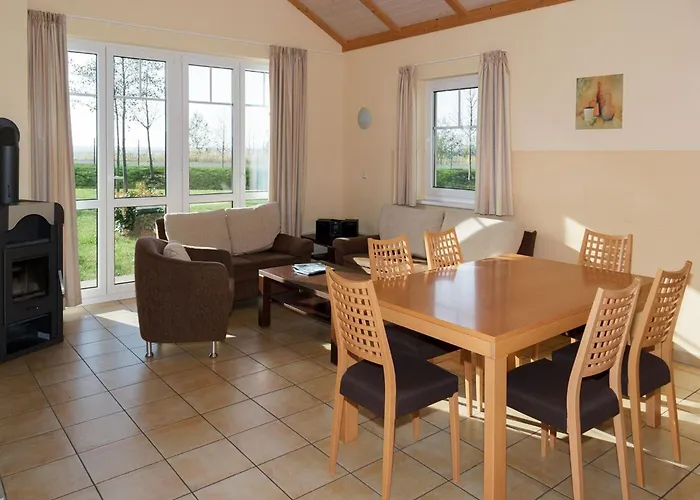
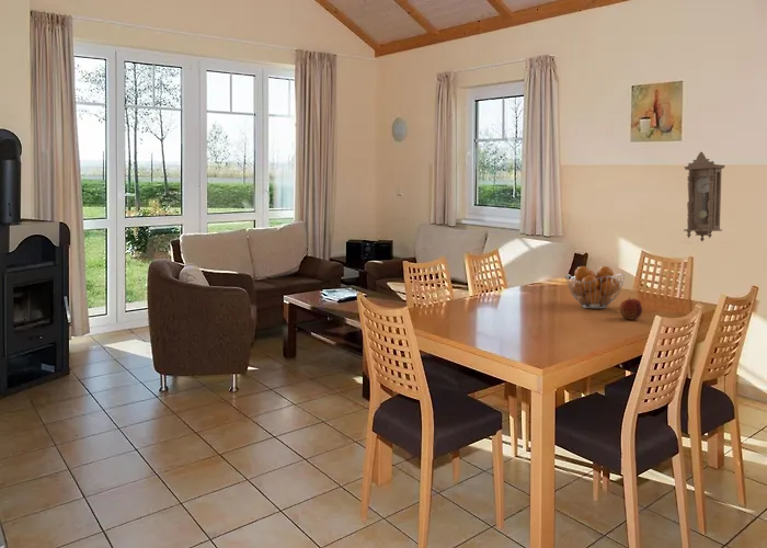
+ apple (630, 308)
+ fruit basket (594, 286)
+ pendulum clock (703, 196)
